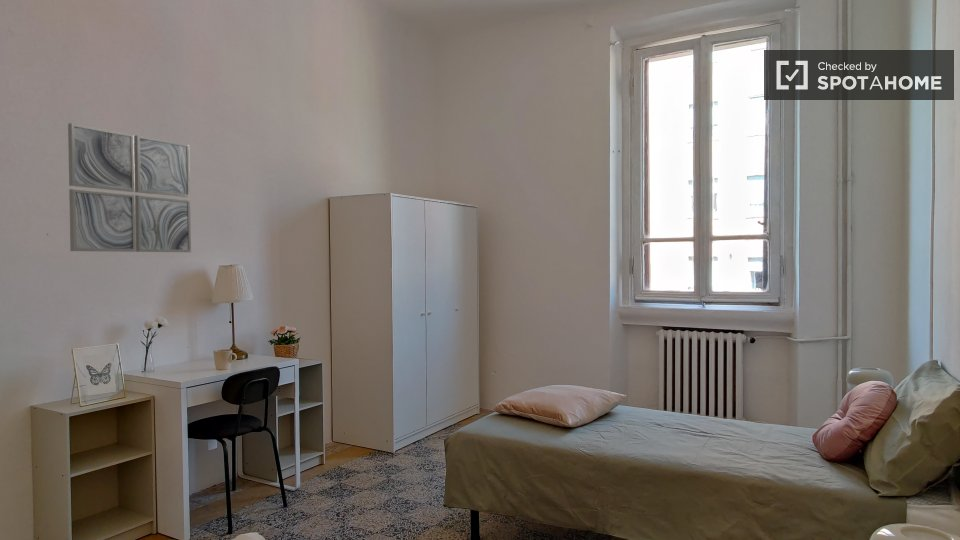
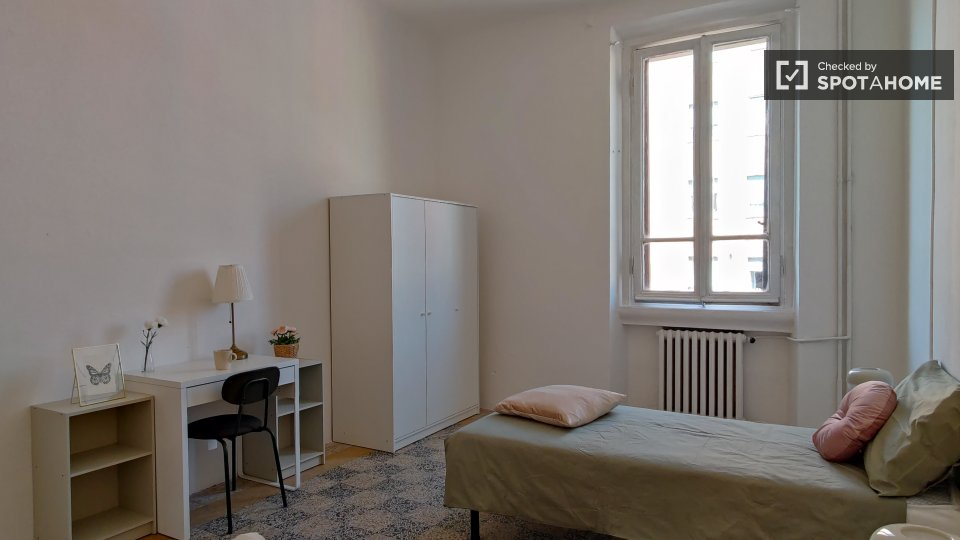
- wall art (134, 195)
